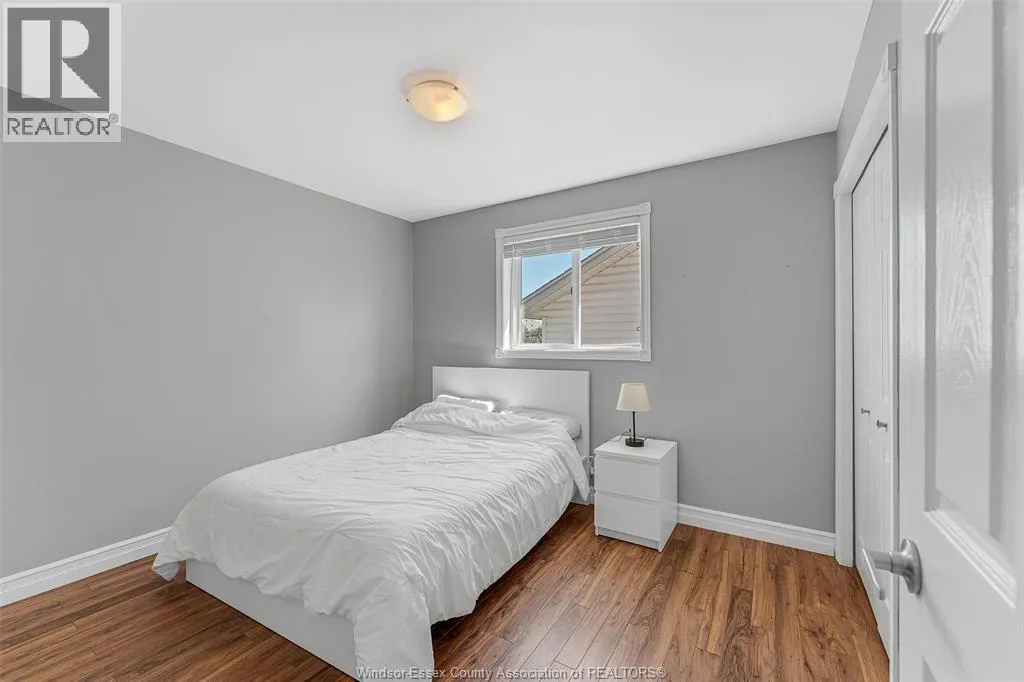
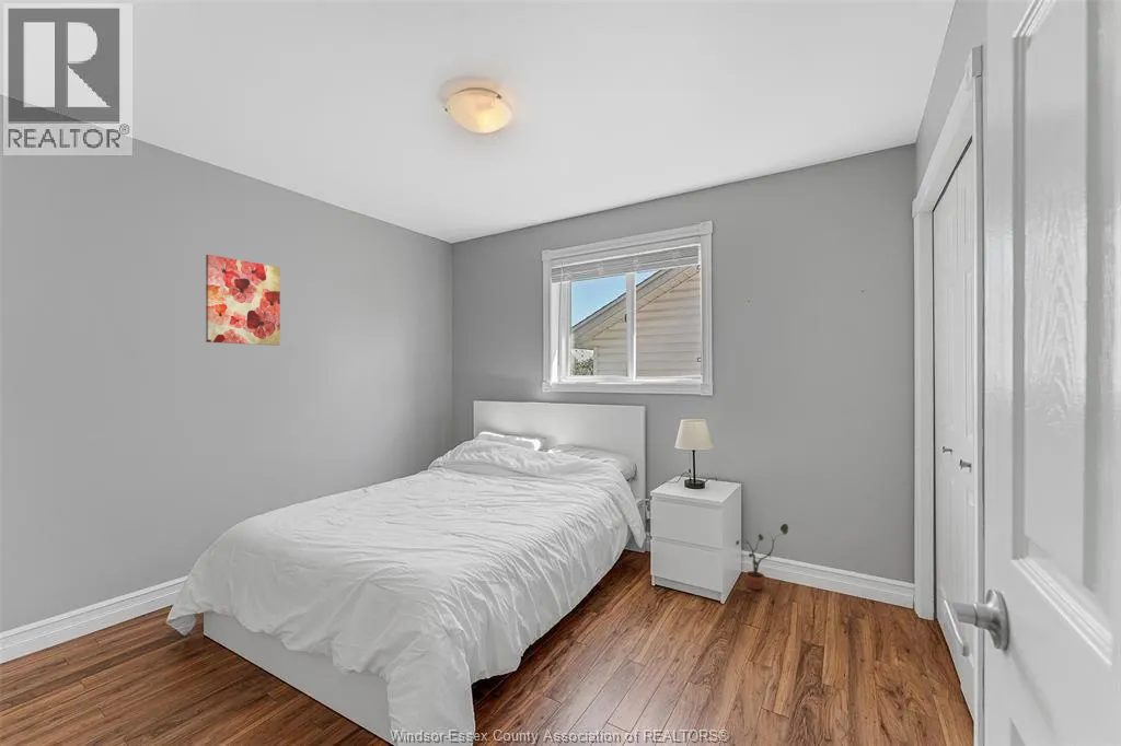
+ potted plant (761, 558)
+ wall art (244, 302)
